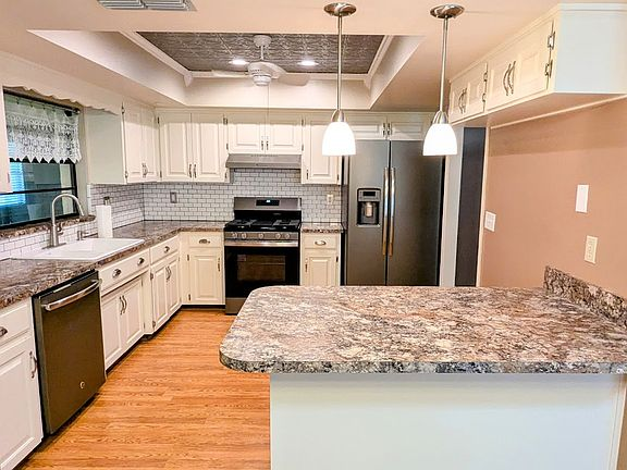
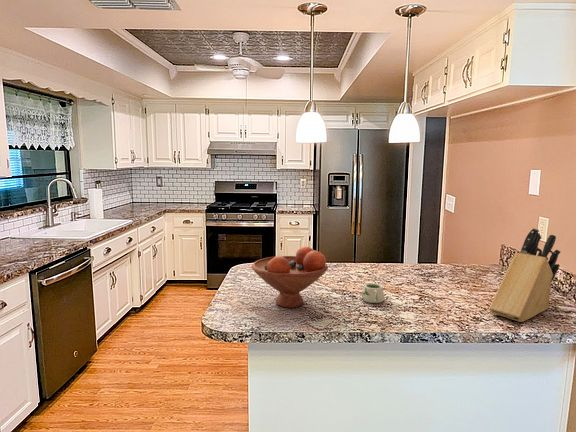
+ knife block (527, 271)
+ mug (373, 294)
+ fruit bowl (289, 276)
